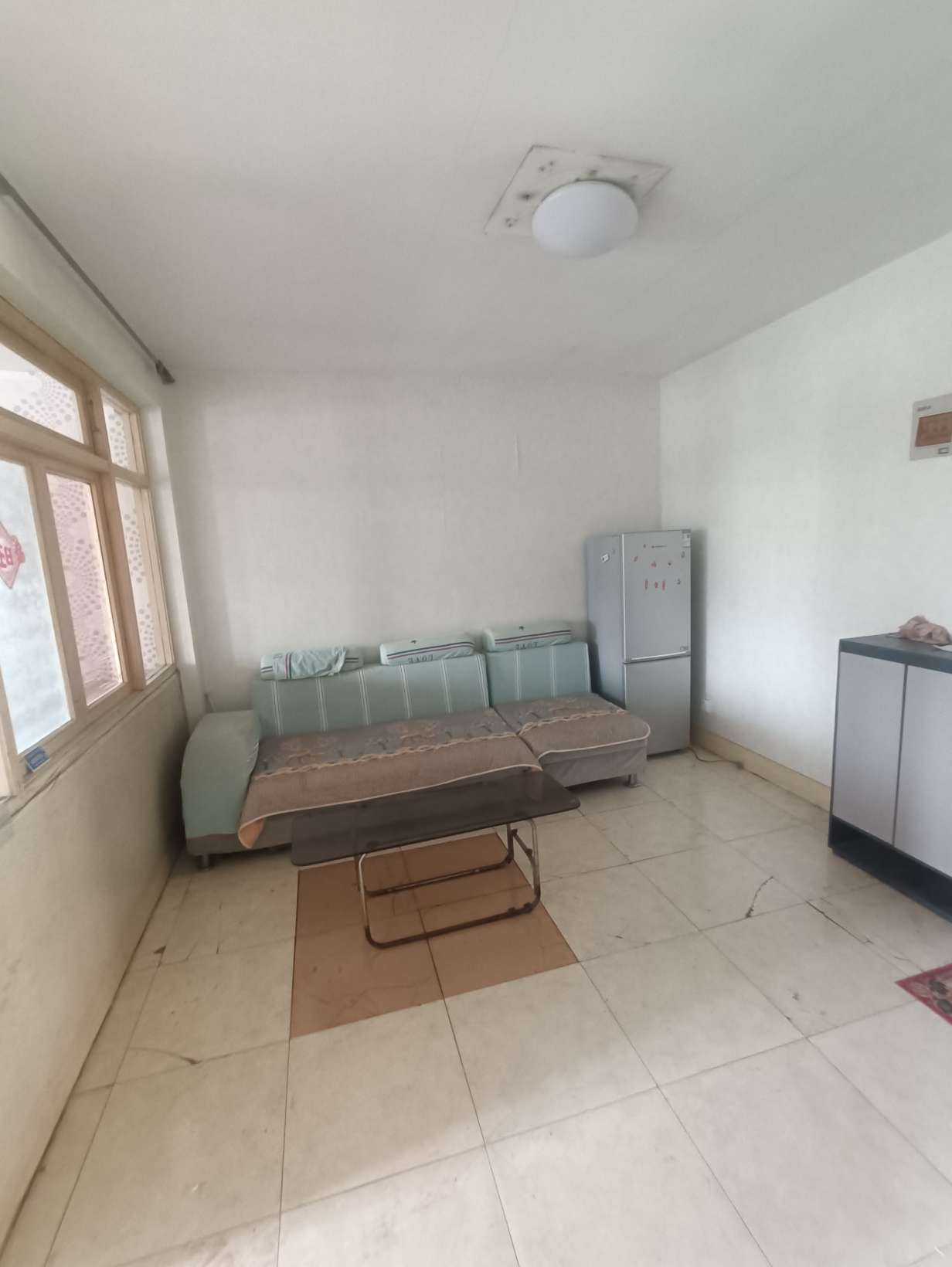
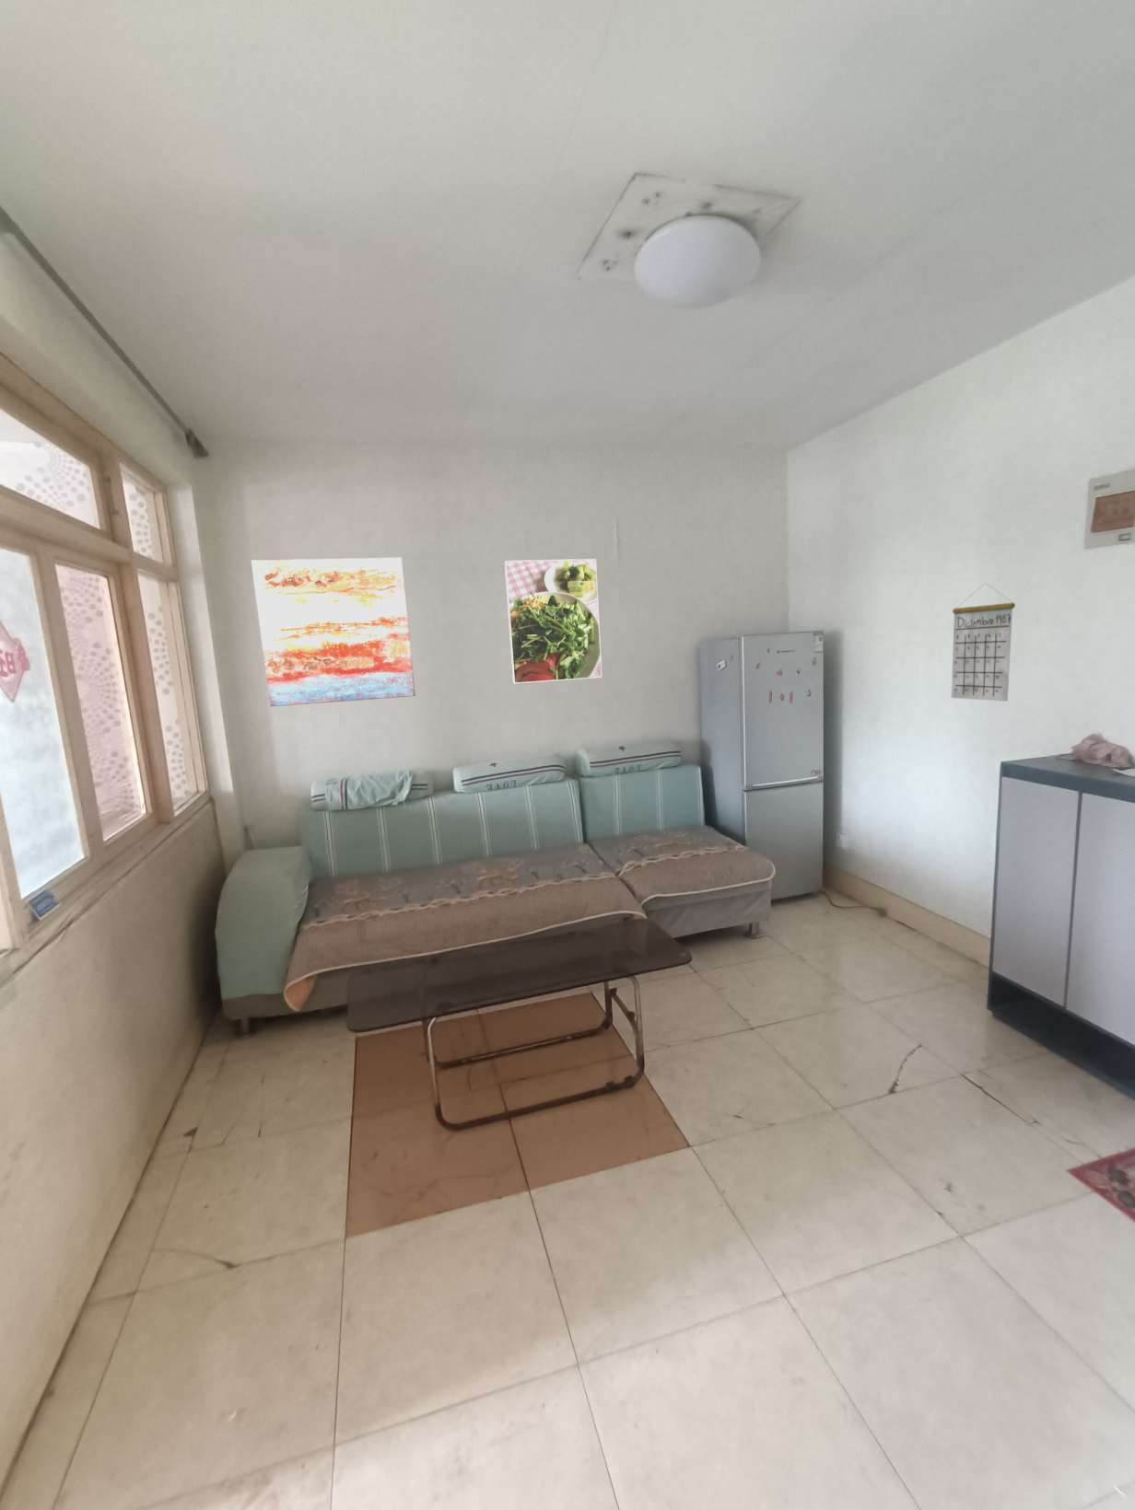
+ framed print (554, 621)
+ calendar (980, 641)
+ wall art (336, 630)
